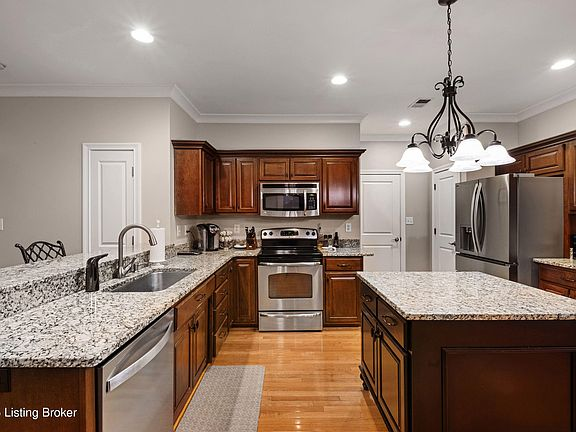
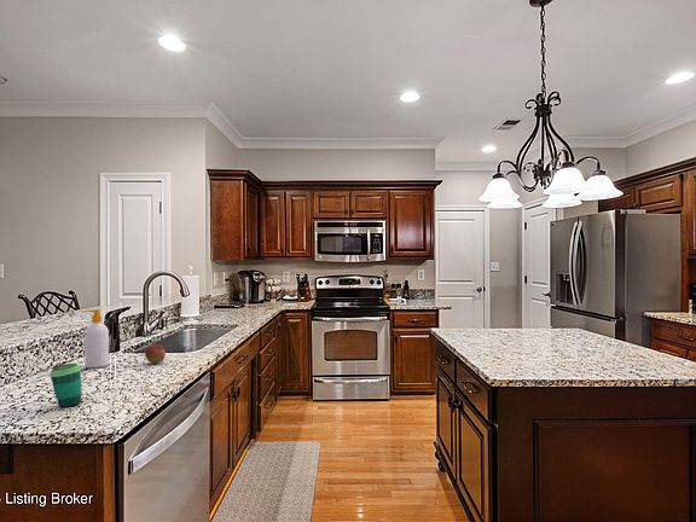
+ fruit (155, 353)
+ cup (65, 384)
+ soap bottle (95, 337)
